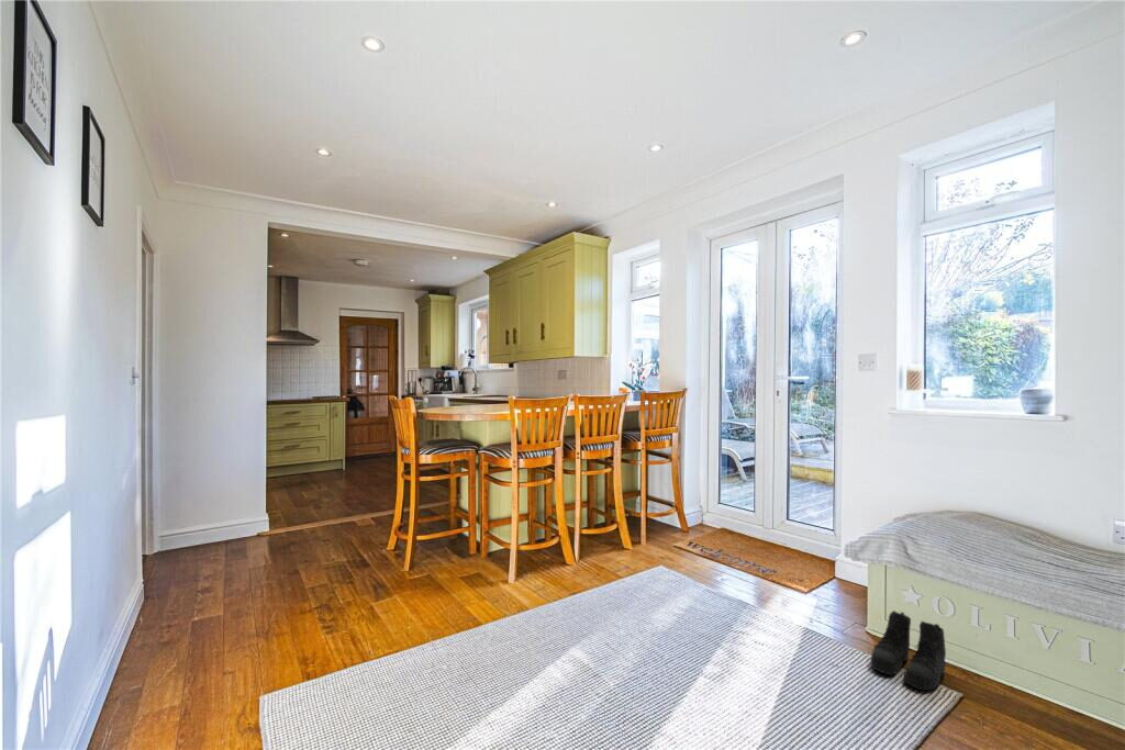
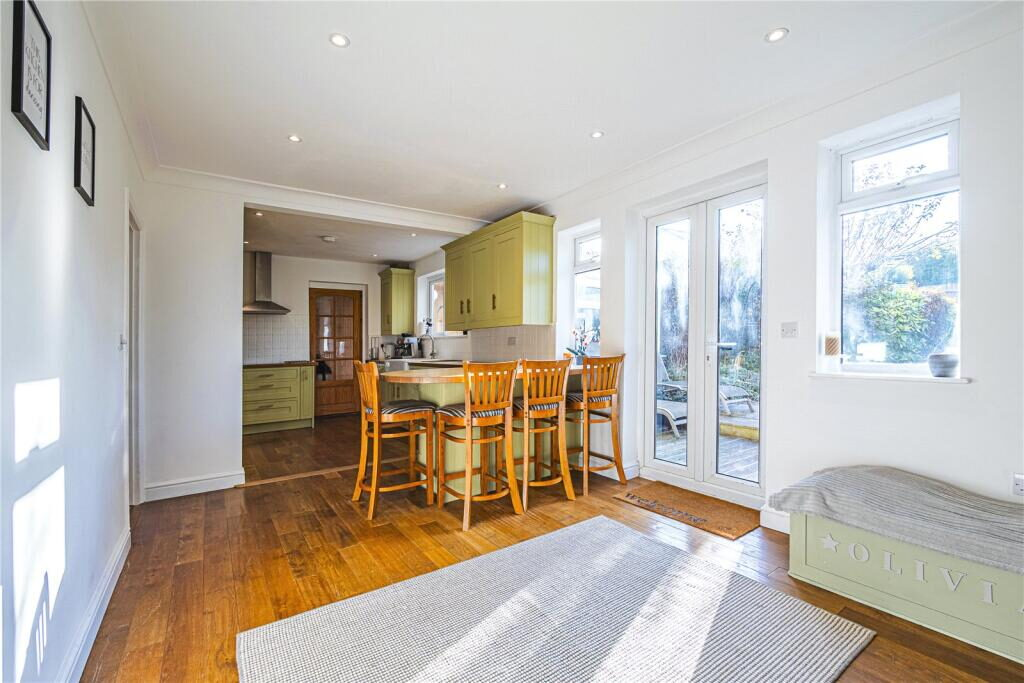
- boots (907, 645)
